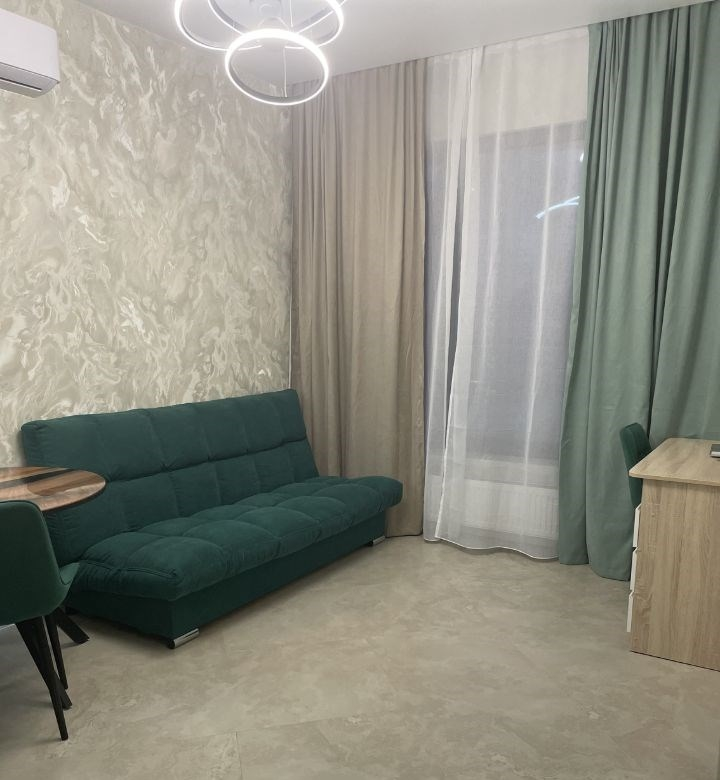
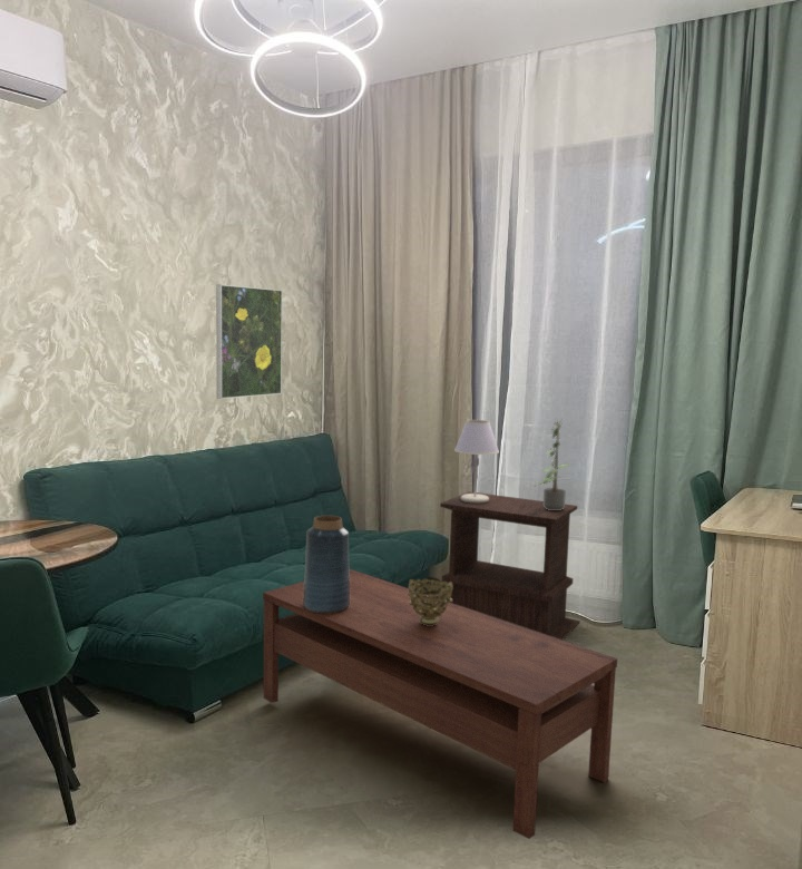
+ vase (326, 562)
+ decorative bowl (430, 603)
+ potted plant (551, 463)
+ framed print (251, 342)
+ table lamp (476, 460)
+ coffee table (421, 680)
+ side table (508, 566)
